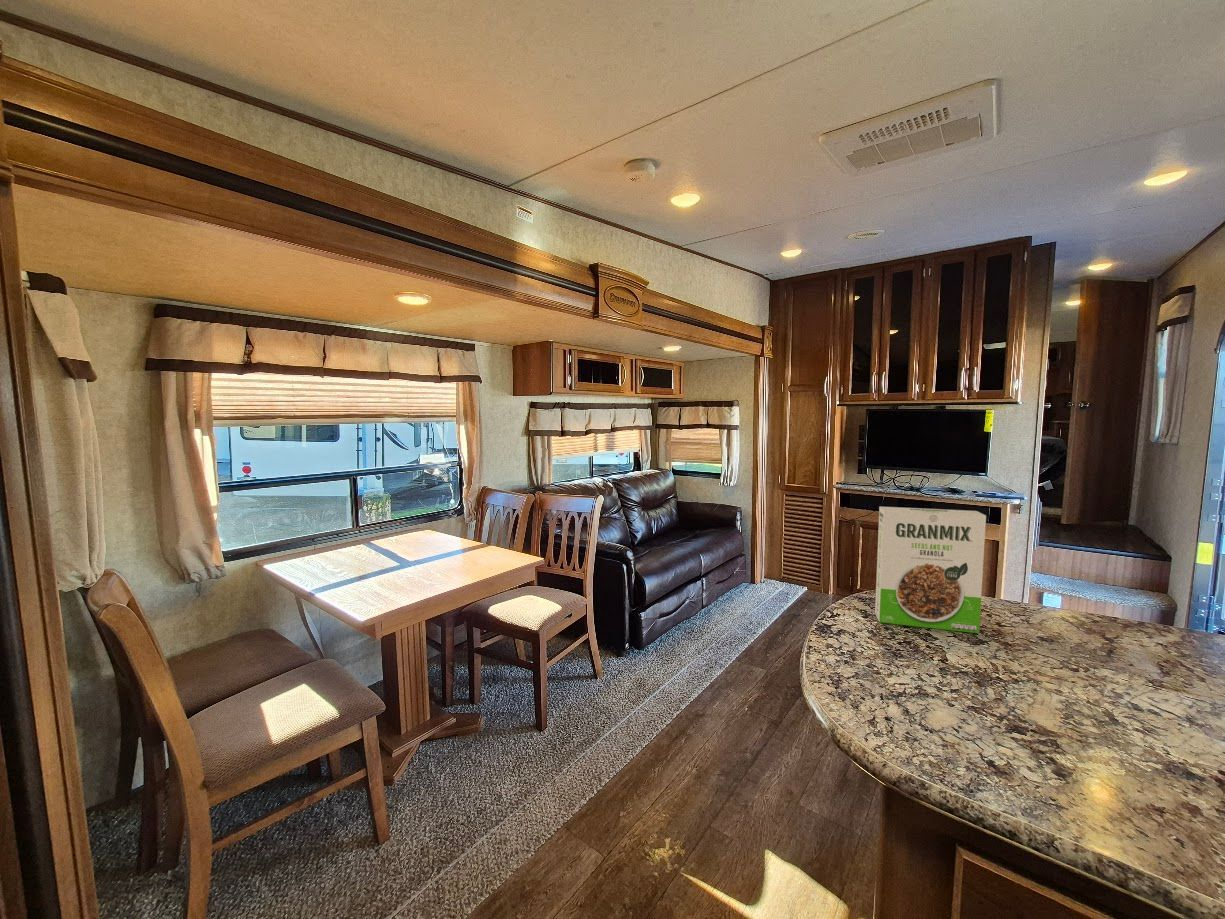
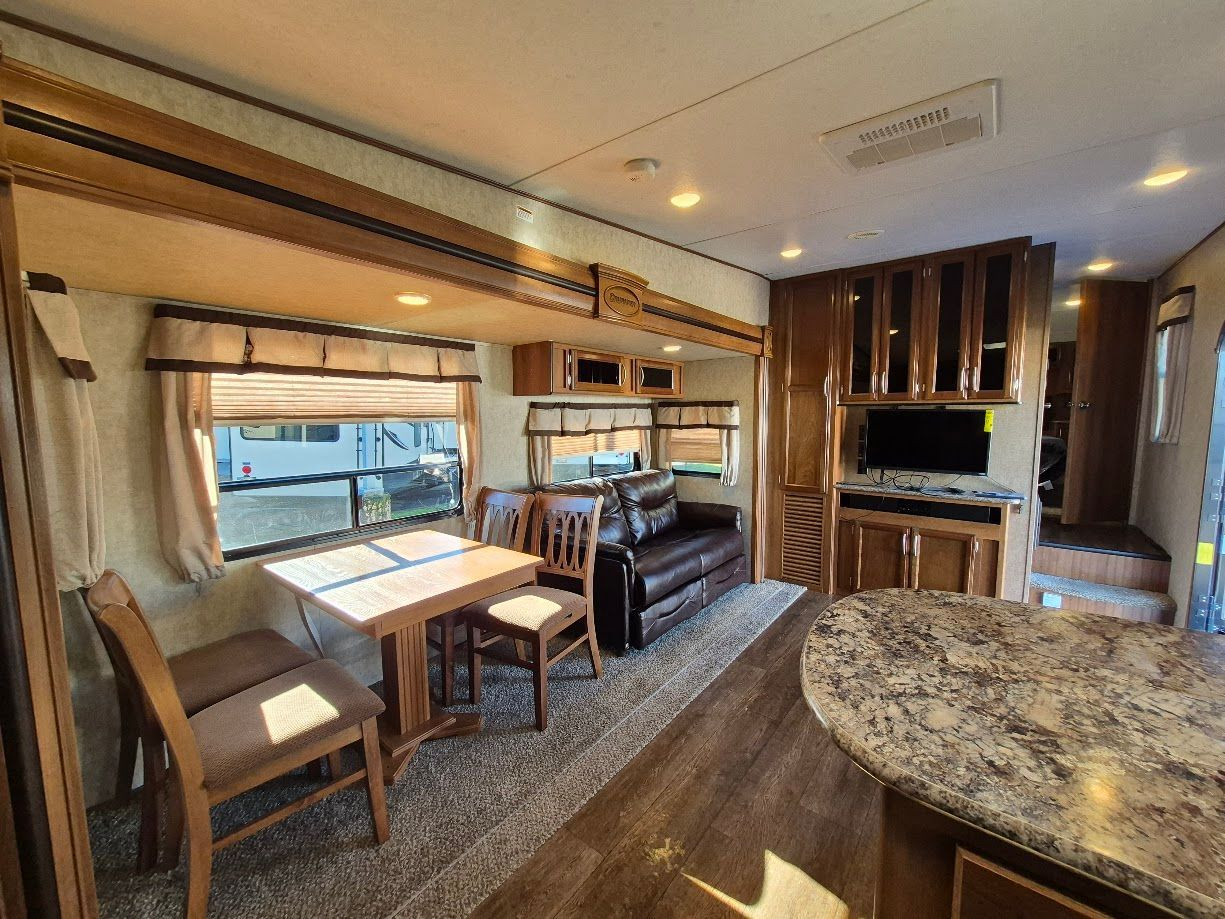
- cereal box (927, 567)
